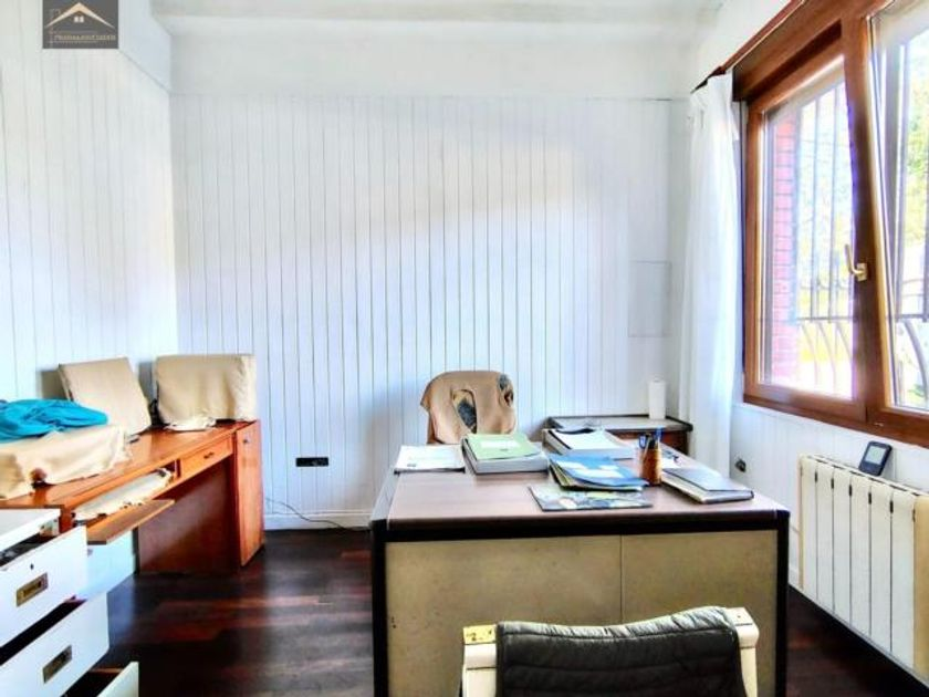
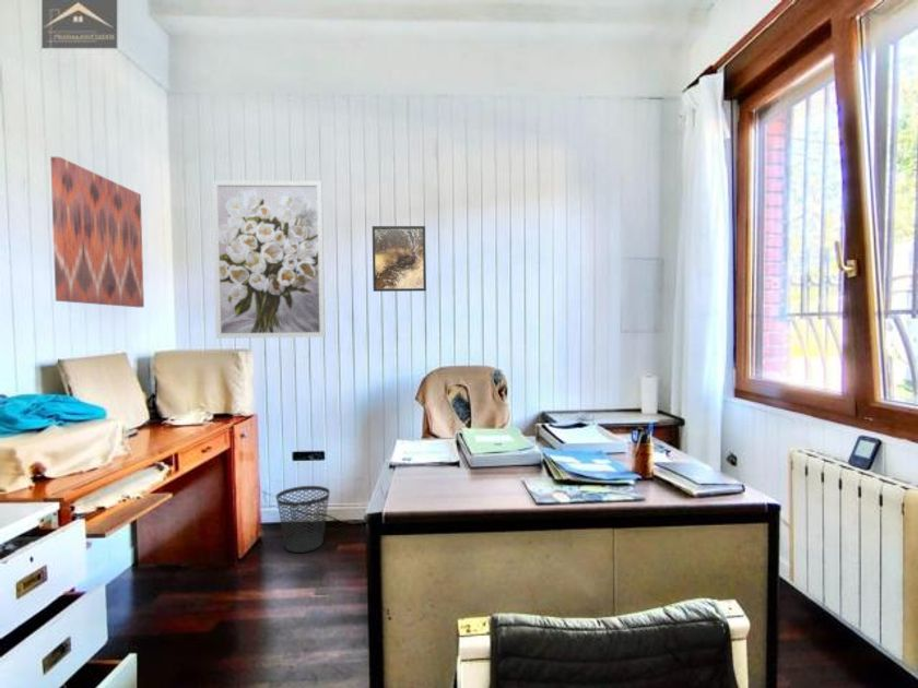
+ wall art (103, 241)
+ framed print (399, 258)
+ wall art (269, 259)
+ wastebasket (304, 520)
